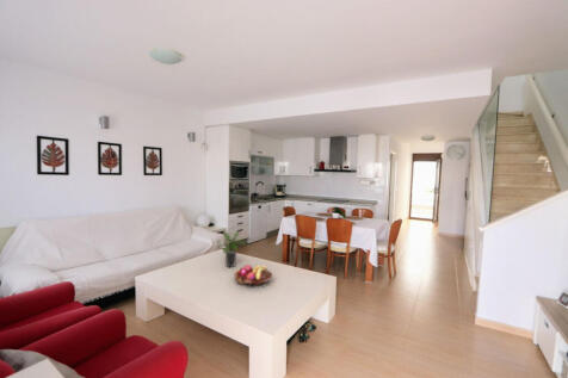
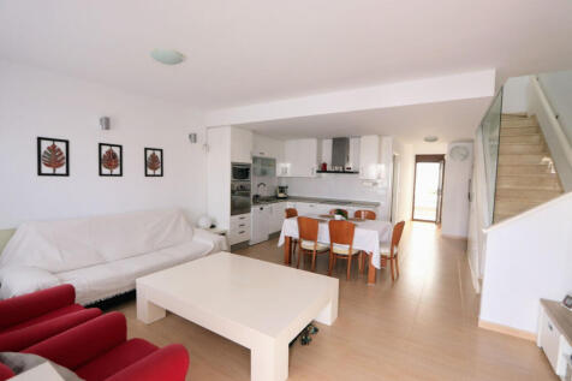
- potted plant (230, 249)
- fruit basket (253, 273)
